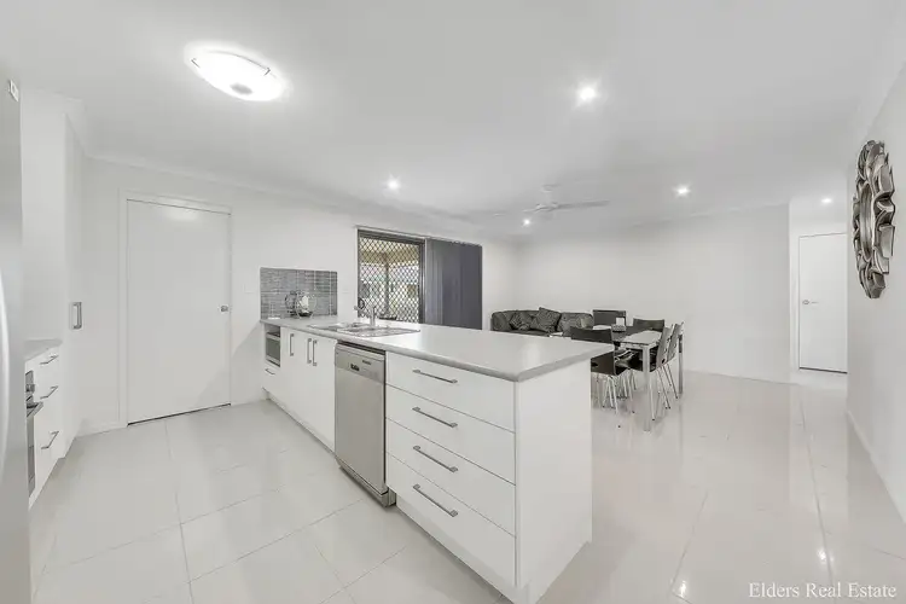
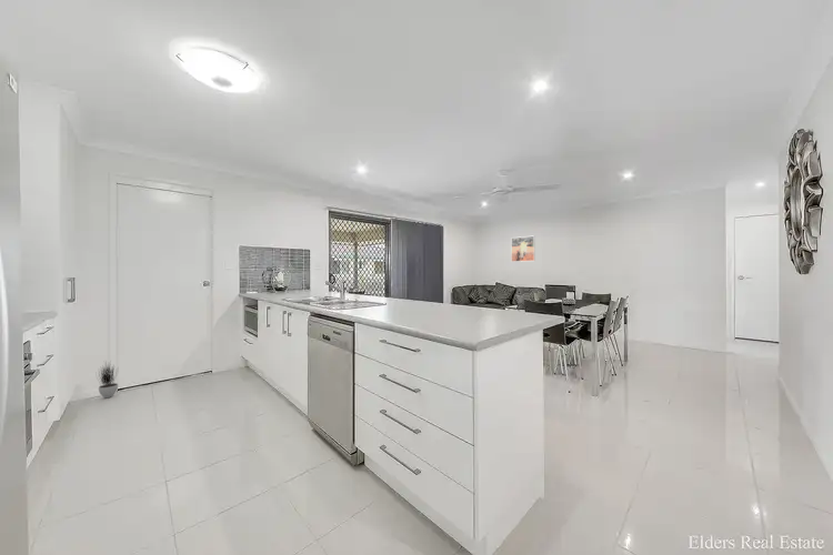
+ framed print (522, 249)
+ potted plant (116, 375)
